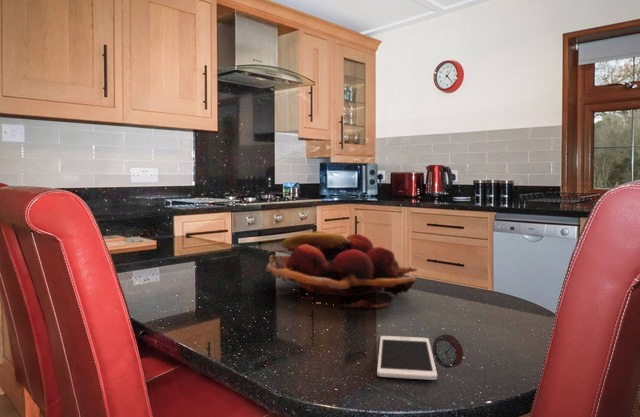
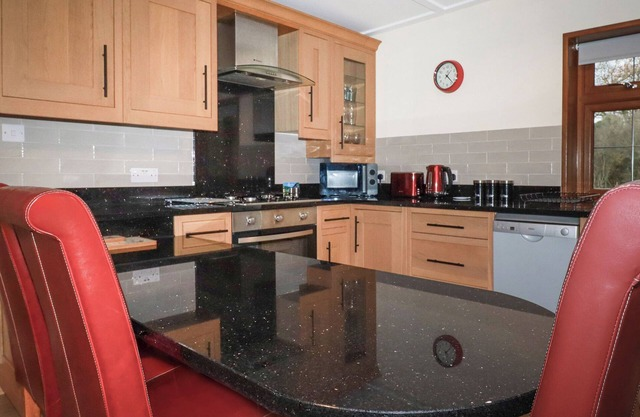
- cell phone (405, 355)
- fruit basket (338, 263)
